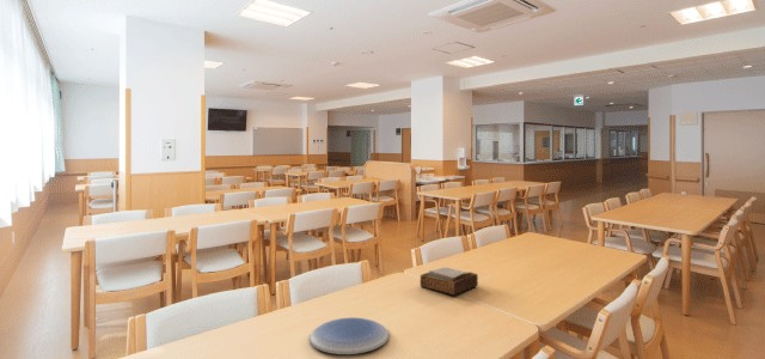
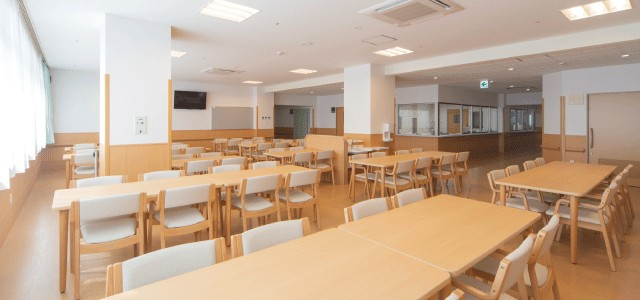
- plate (349, 330)
- napkin holder (448, 278)
